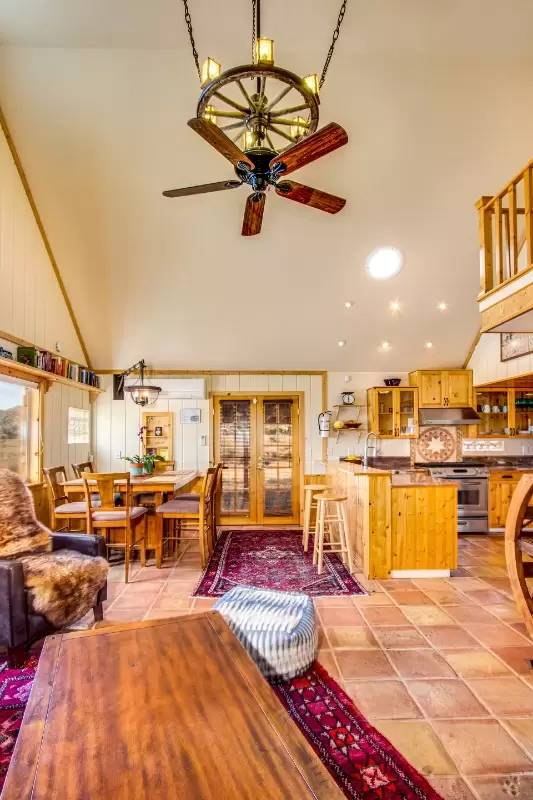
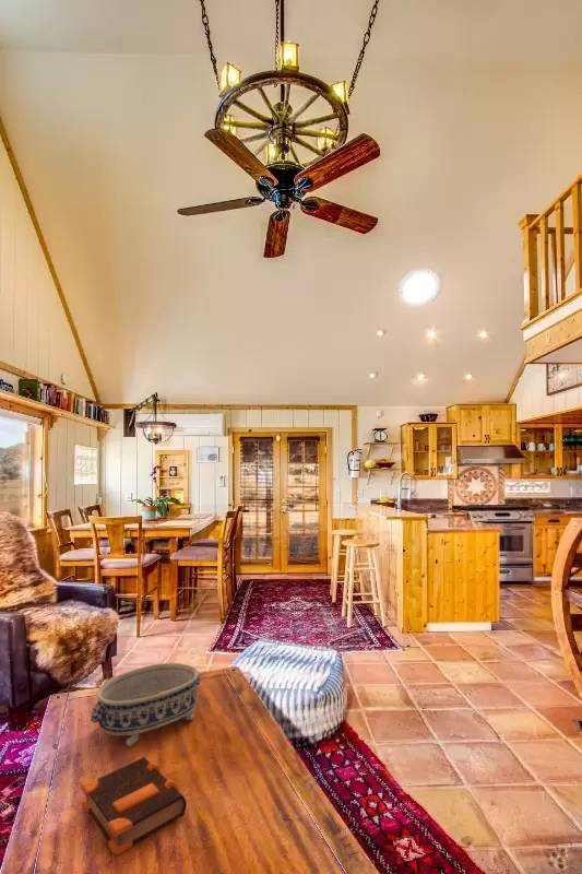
+ decorative bowl (149, 700)
+ bible (131, 795)
